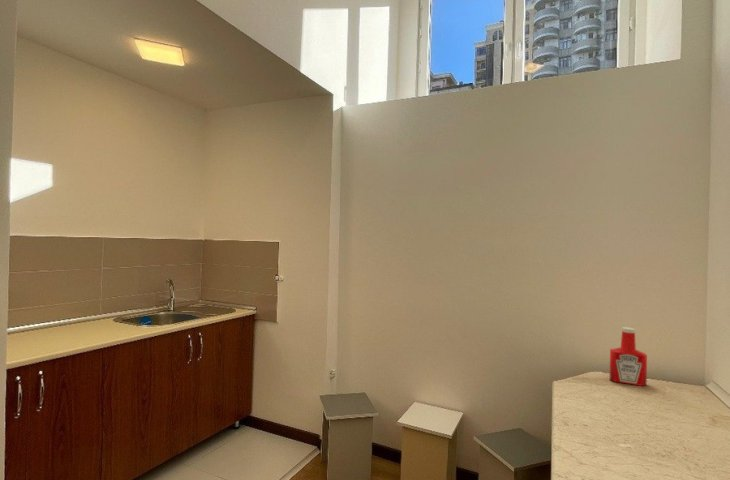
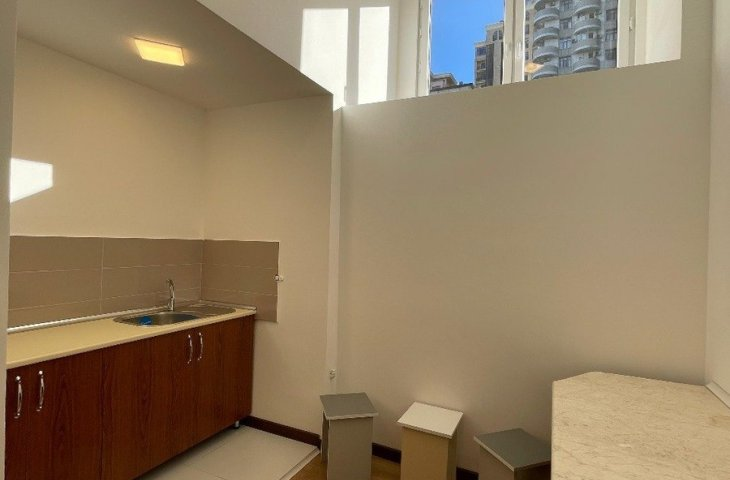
- soap bottle (628, 355)
